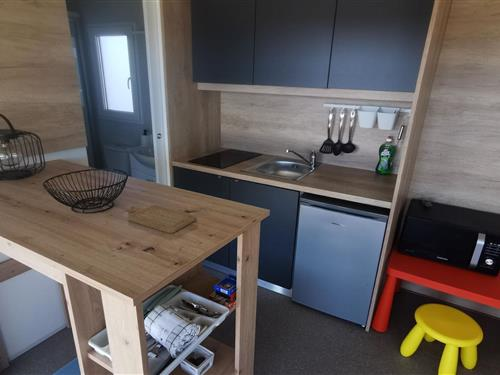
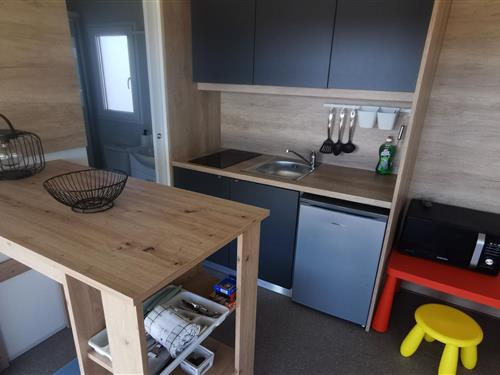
- chopping board (156, 216)
